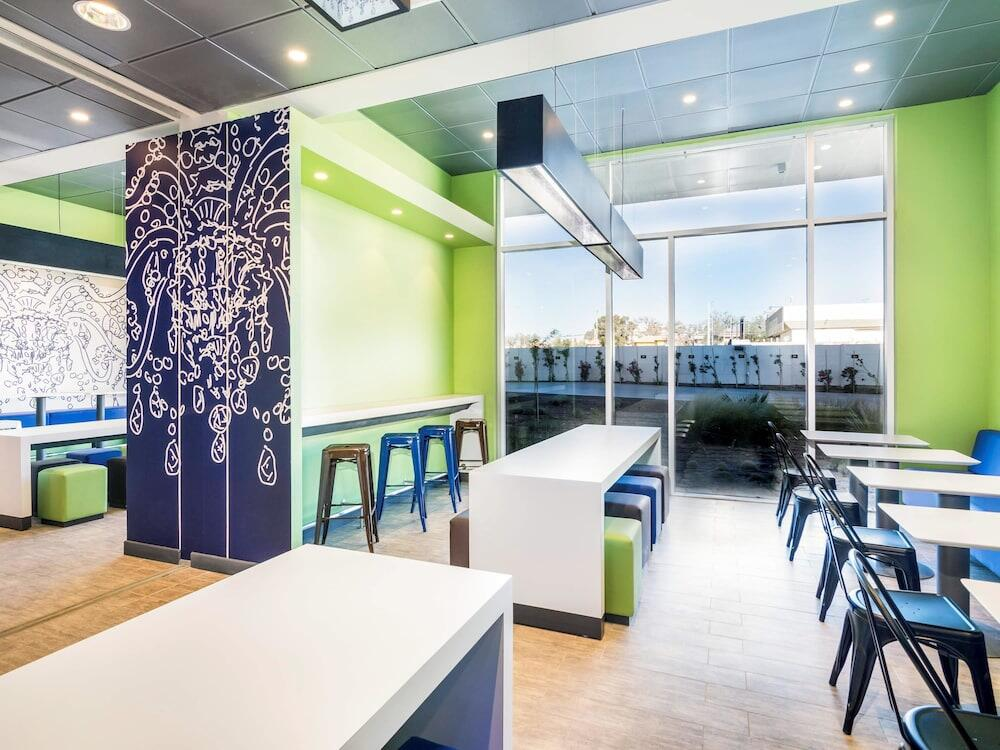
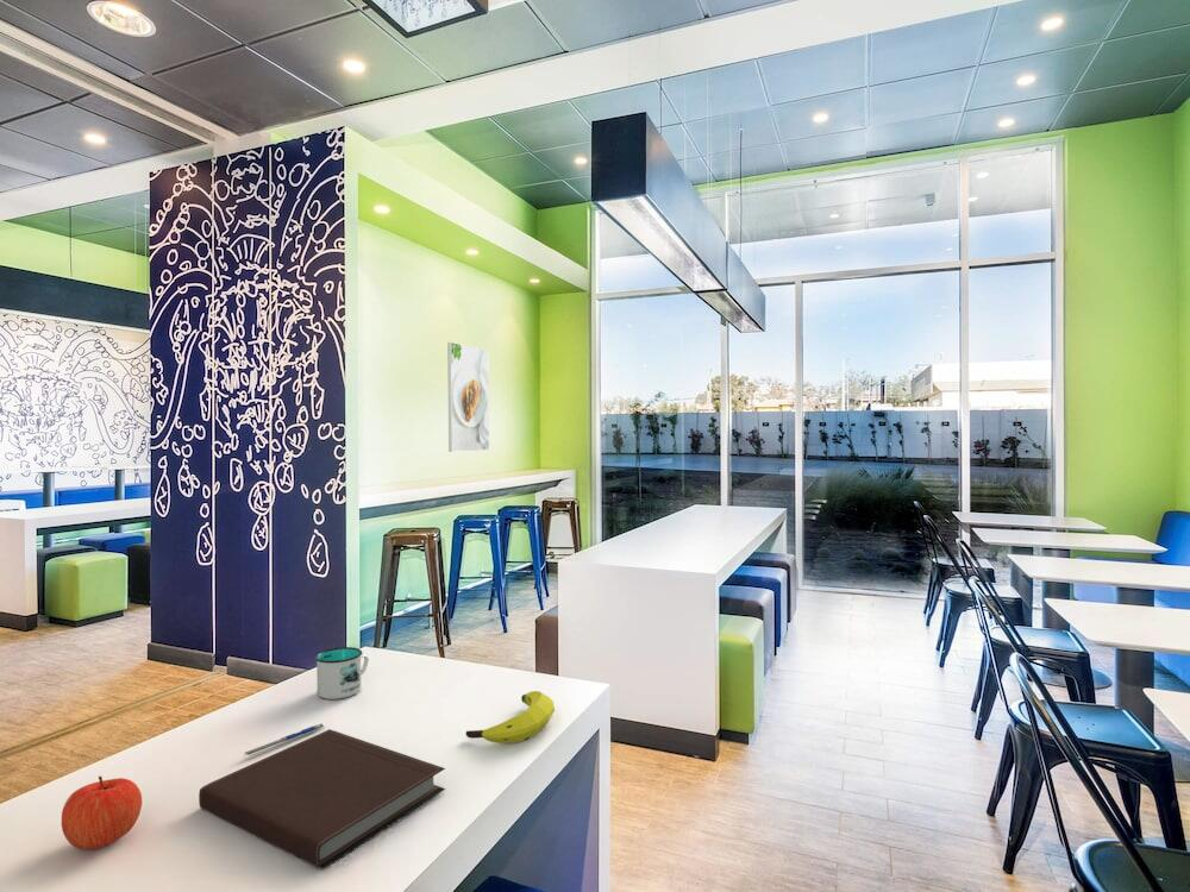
+ notebook (325, 789)
+ pen (284, 739)
+ banana (515, 716)
+ apple (102, 808)
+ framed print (469, 398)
+ mug (344, 671)
